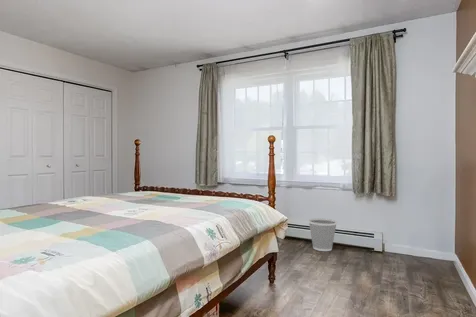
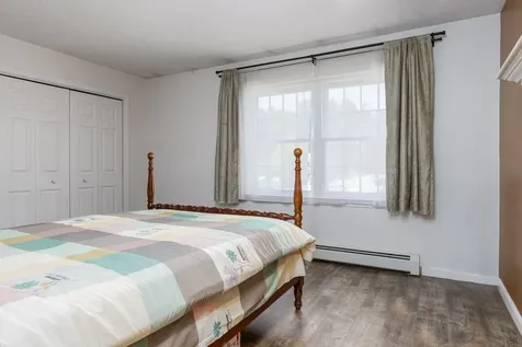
- wastebasket (322, 234)
